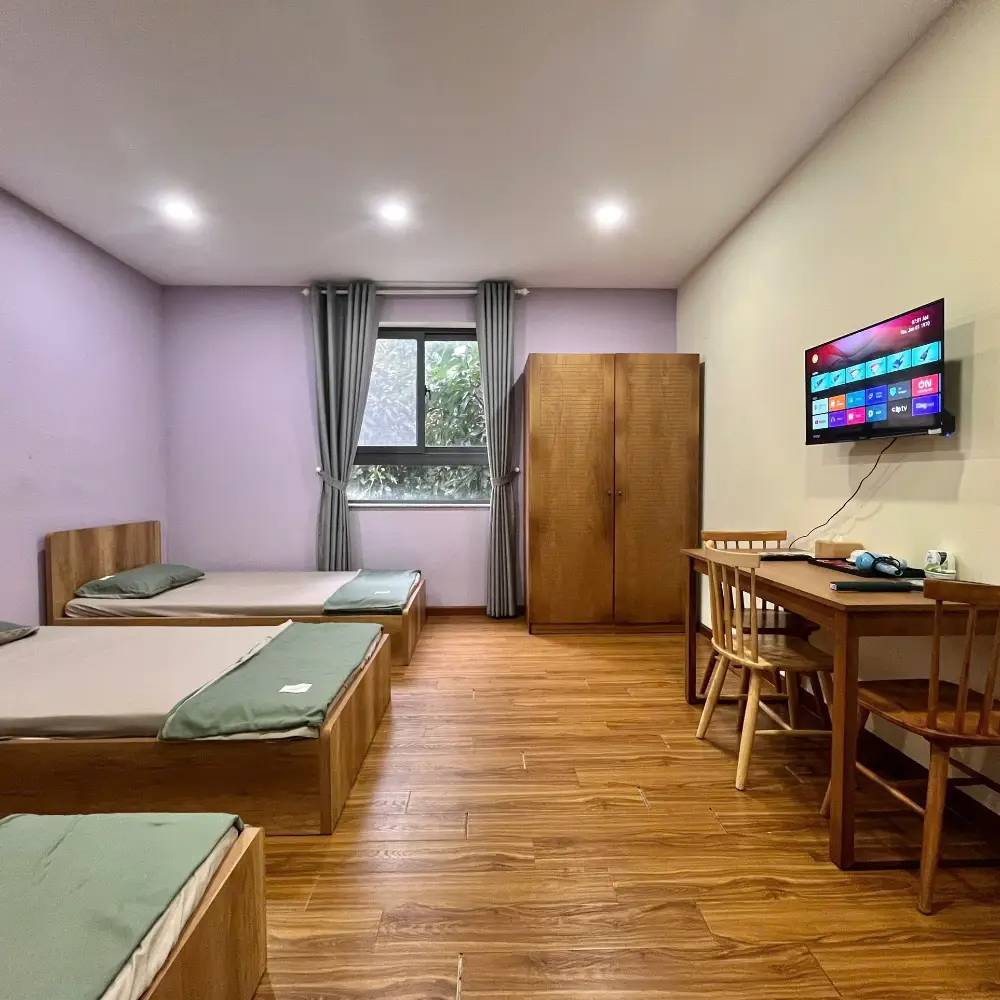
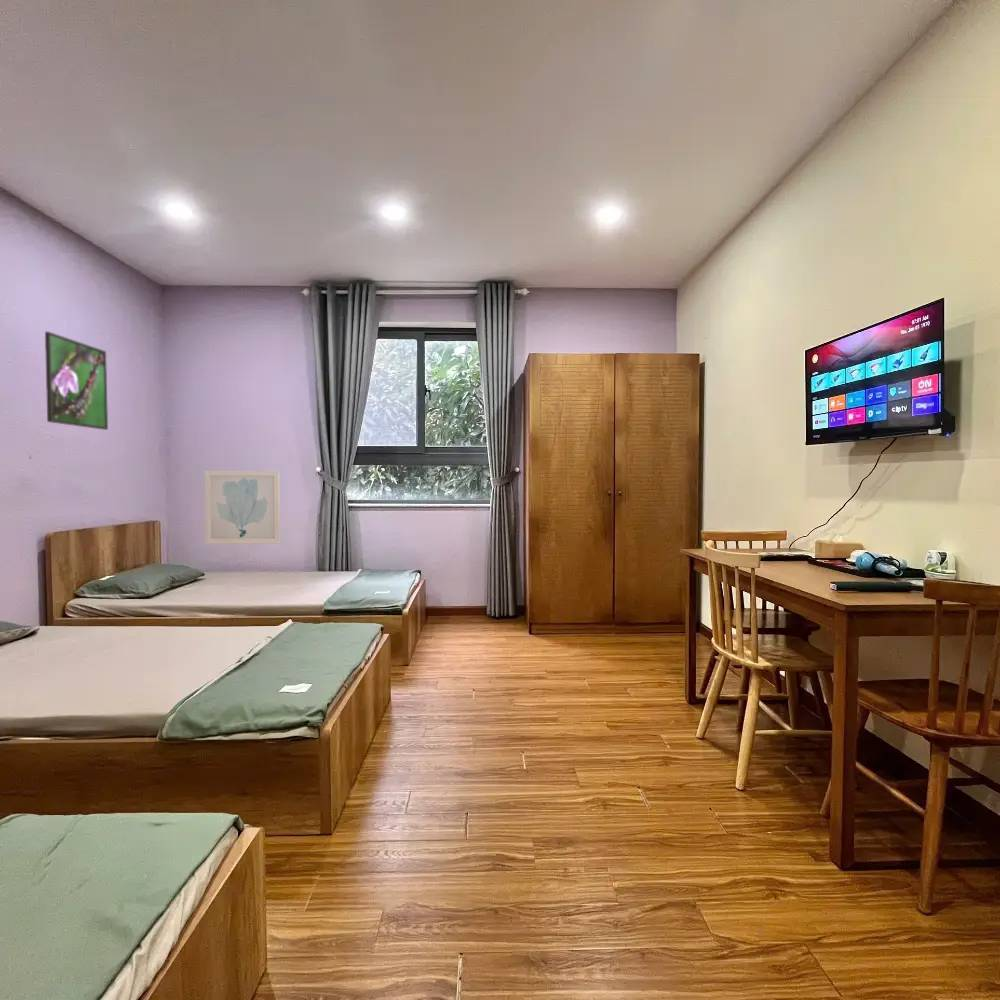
+ wall art (242, 507)
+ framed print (78, 384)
